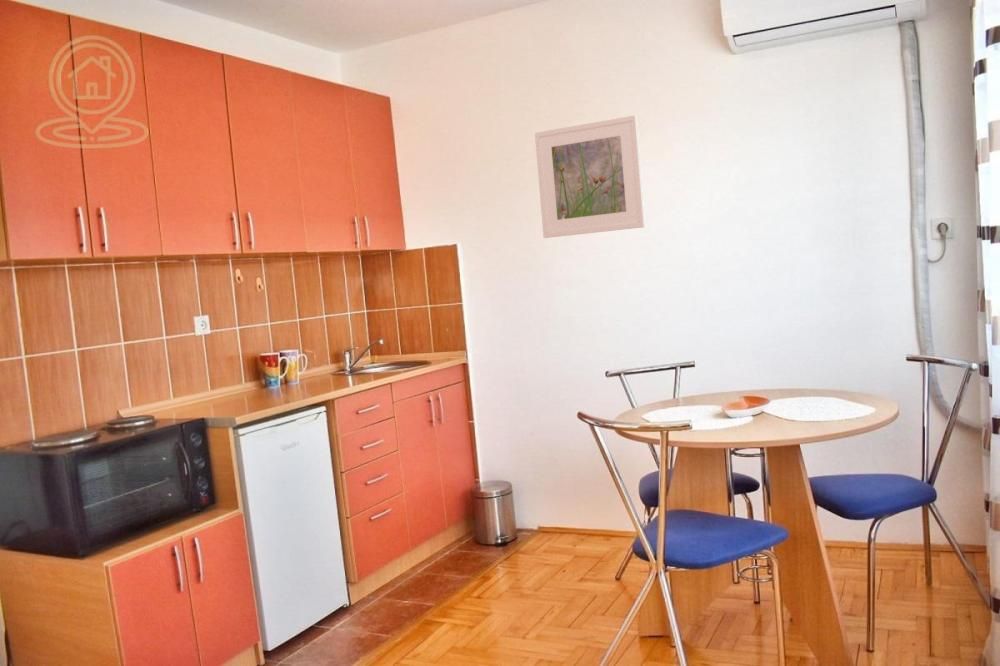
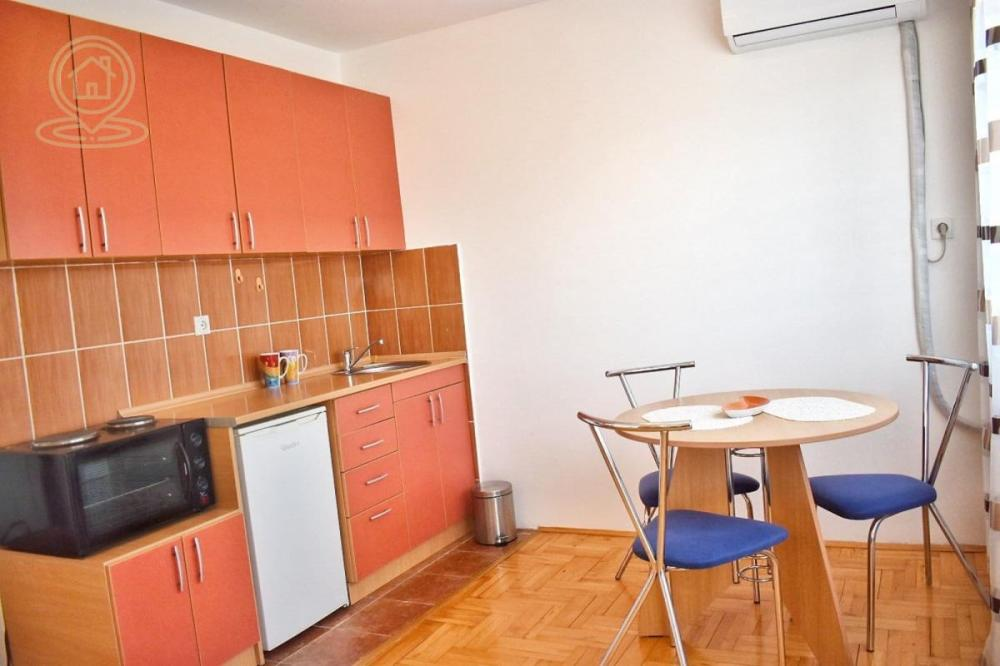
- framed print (588, 178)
